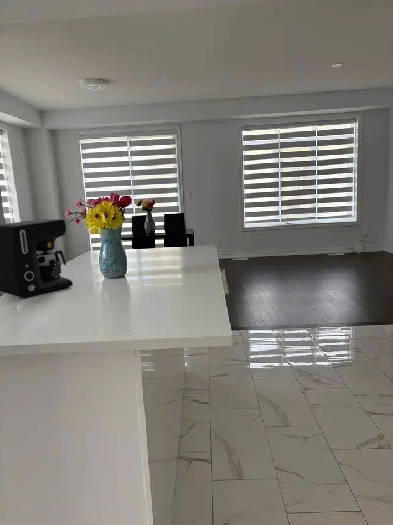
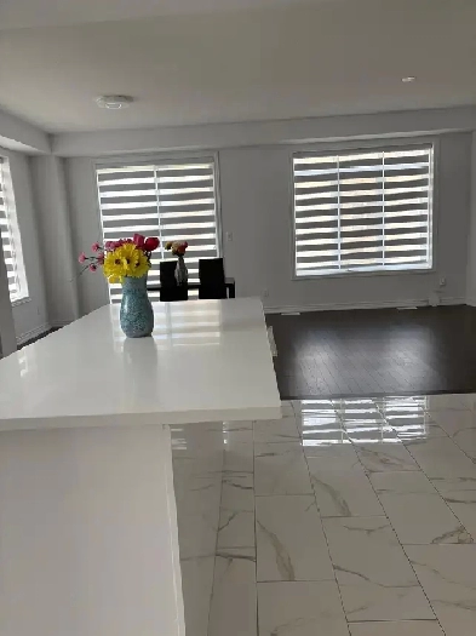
- coffee maker (36, 255)
